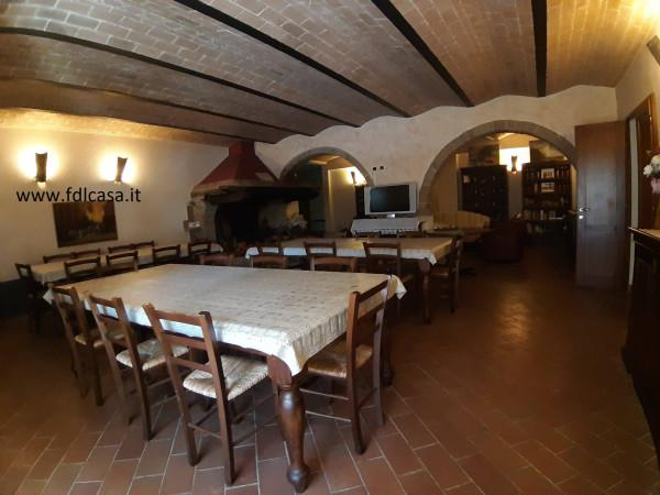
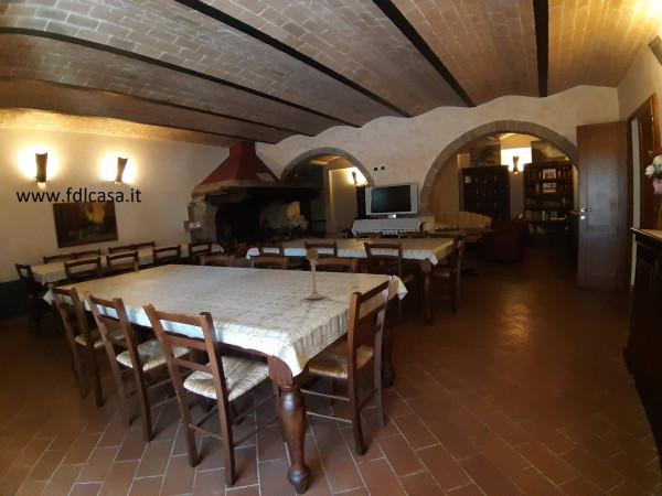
+ candle holder (313, 272)
